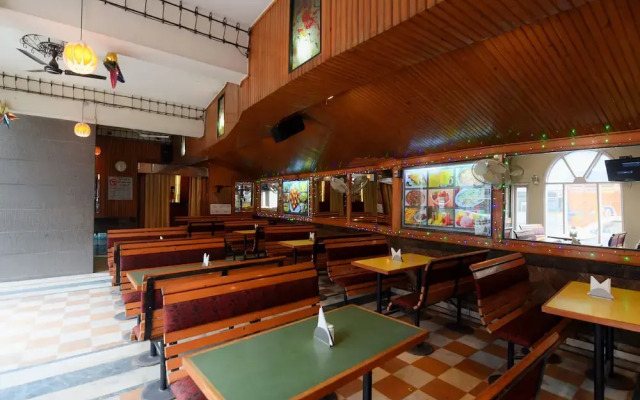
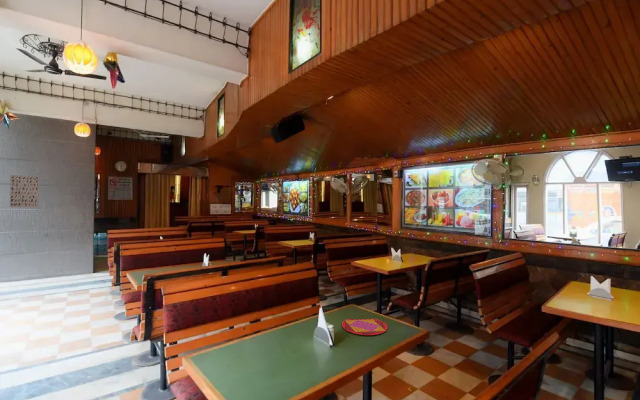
+ wall art (24, 191)
+ plate (364, 325)
